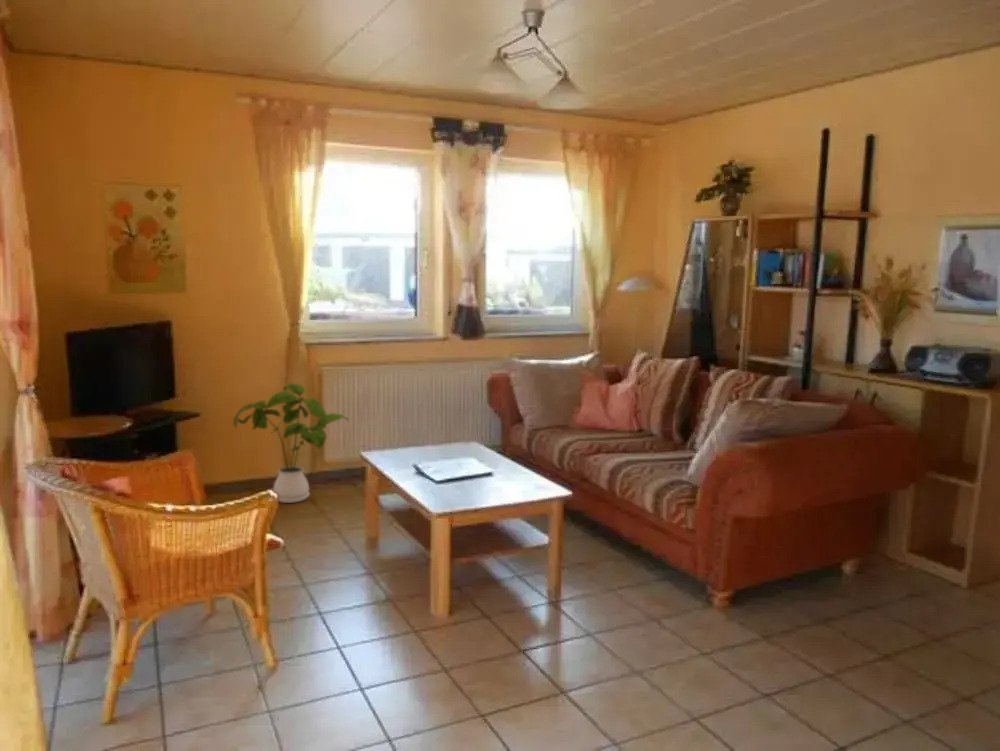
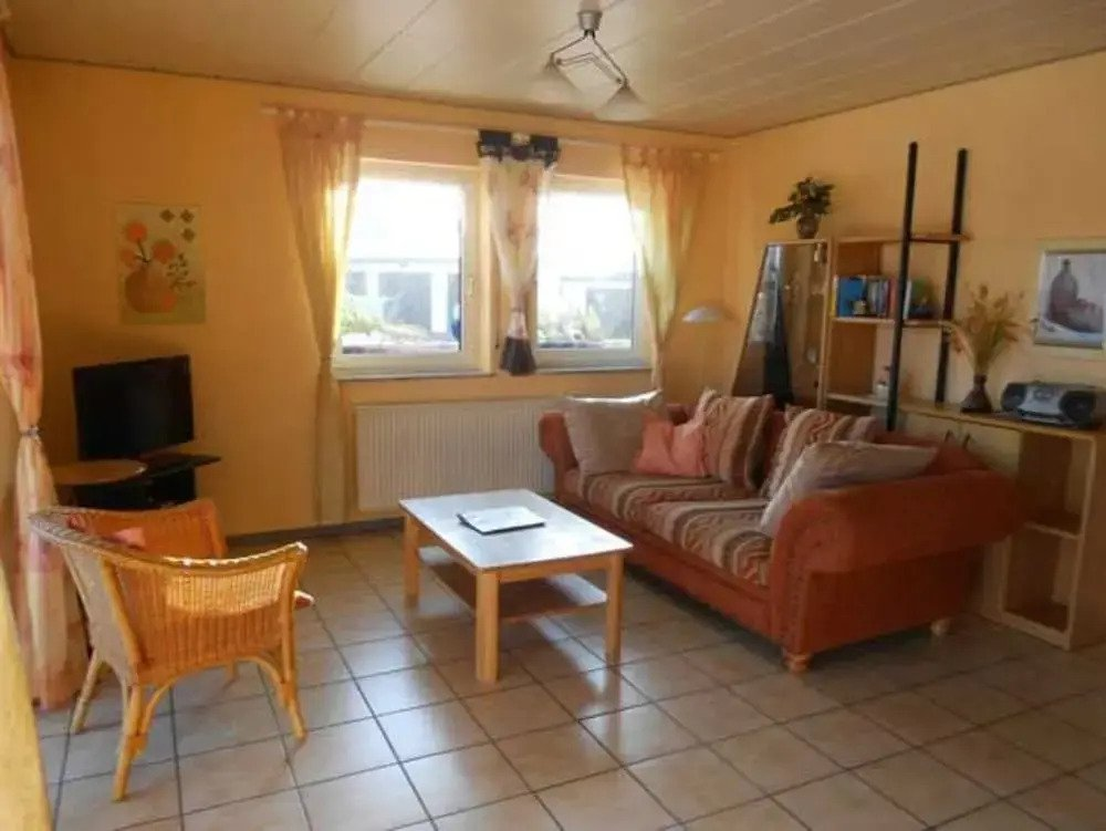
- house plant (300, 443)
